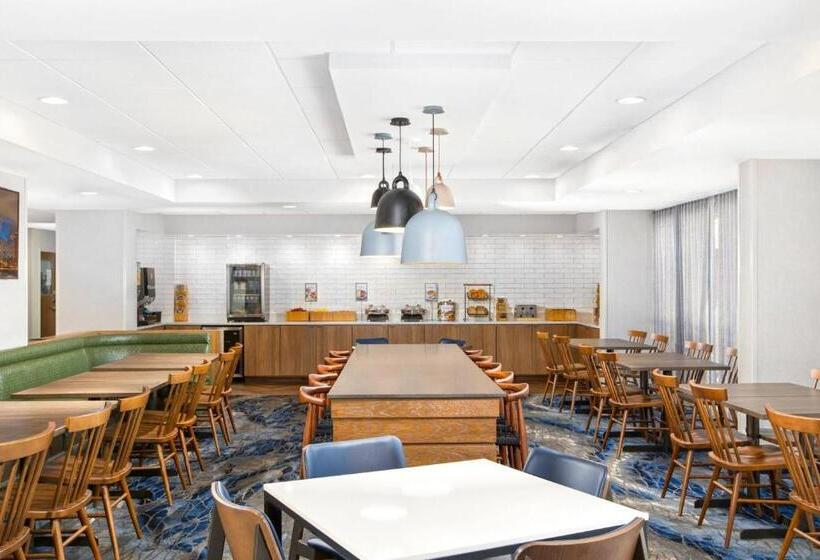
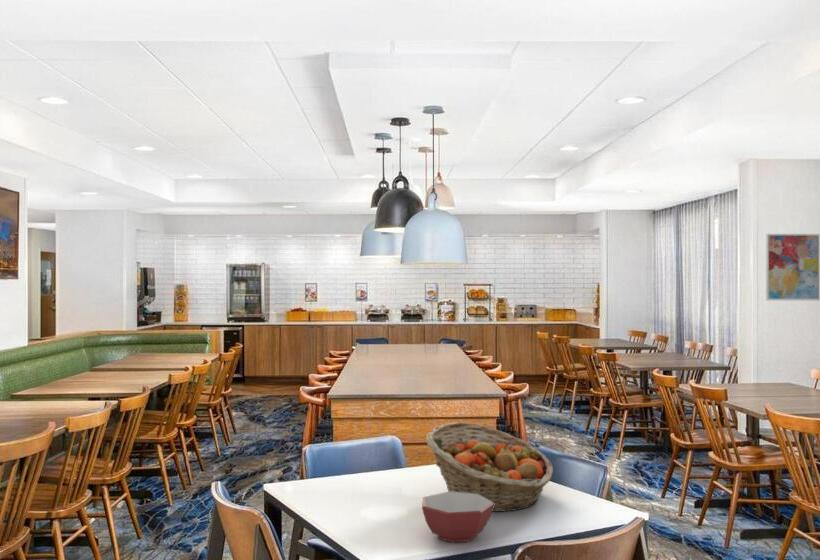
+ wall art (792, 267)
+ bowl (454, 518)
+ fruit basket (489, 463)
